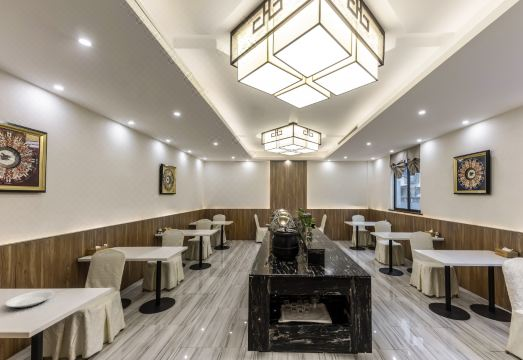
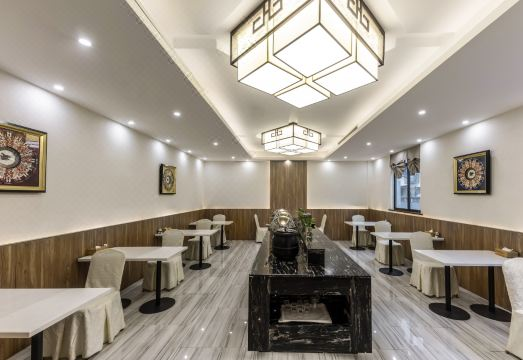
- plate (30, 300)
